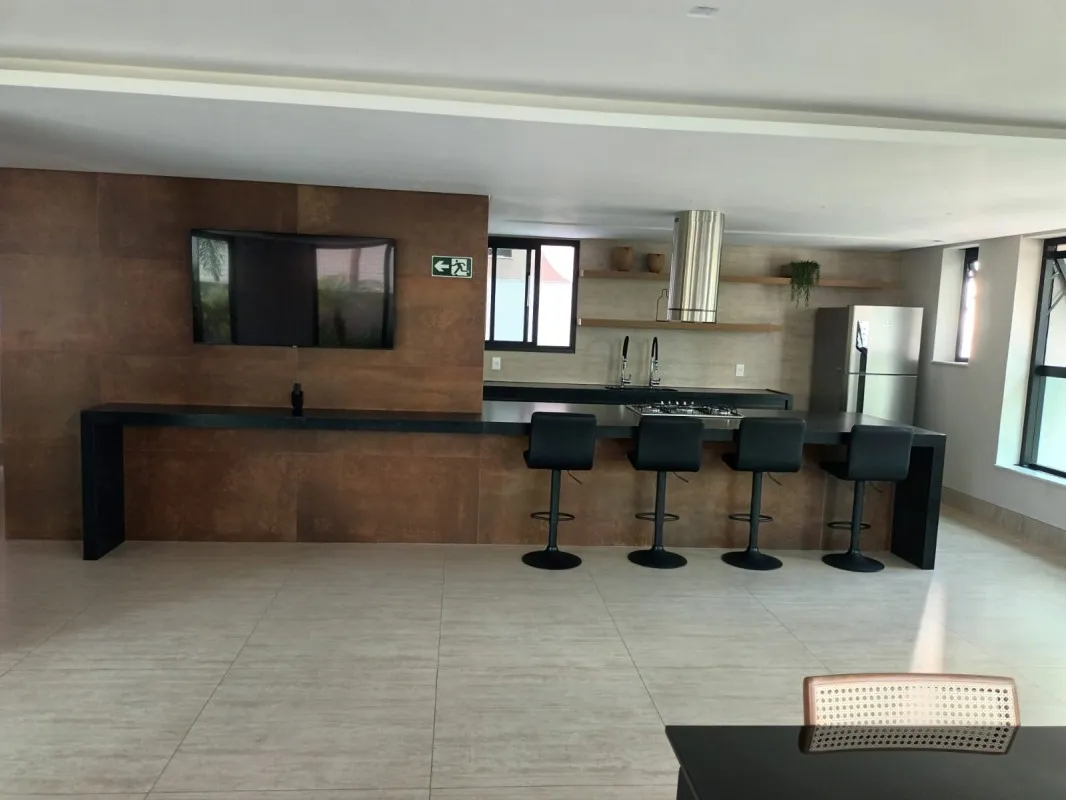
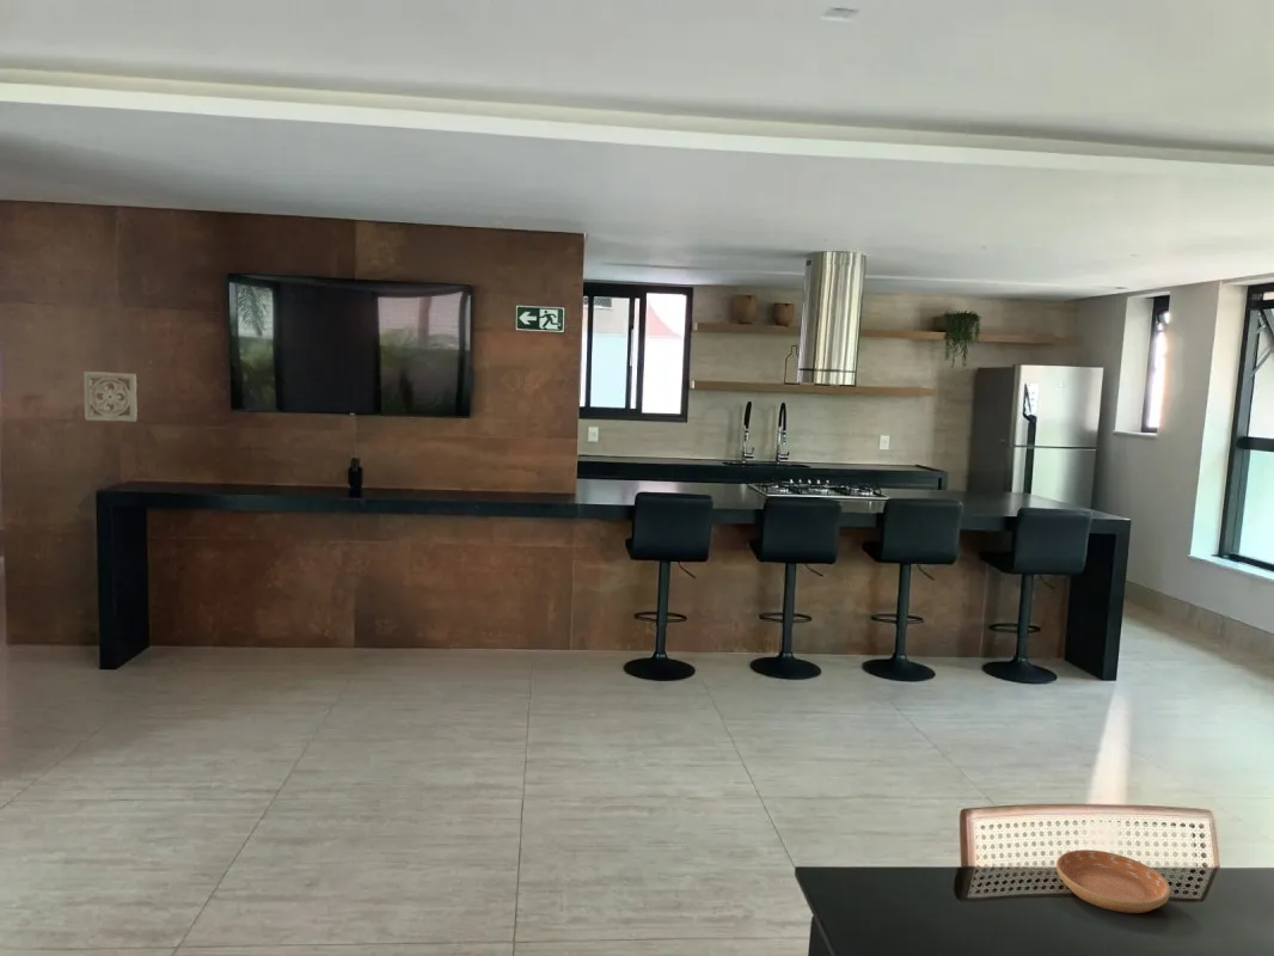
+ wall ornament (111, 397)
+ saucer (1111, 882)
